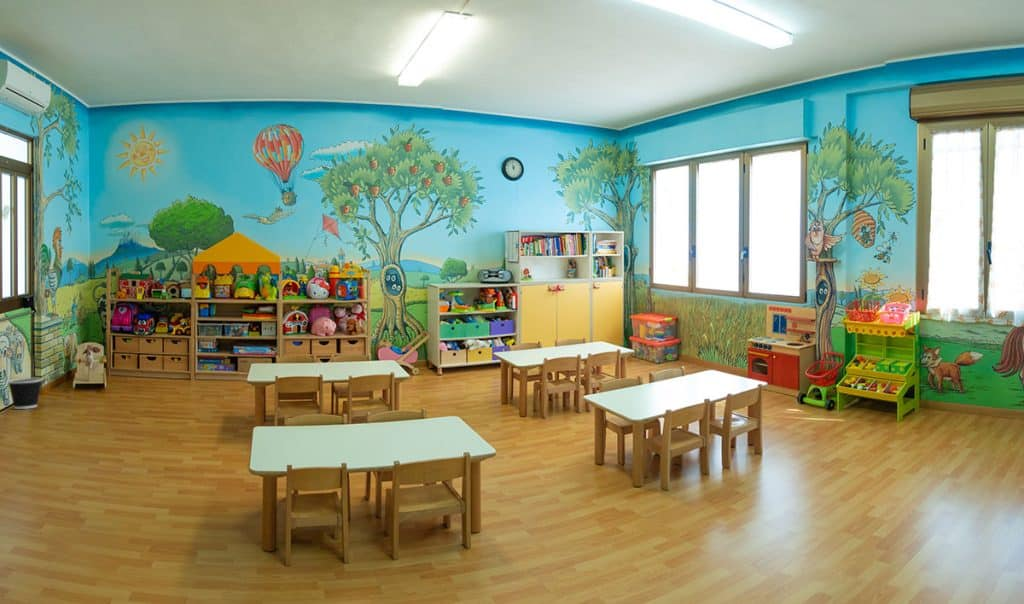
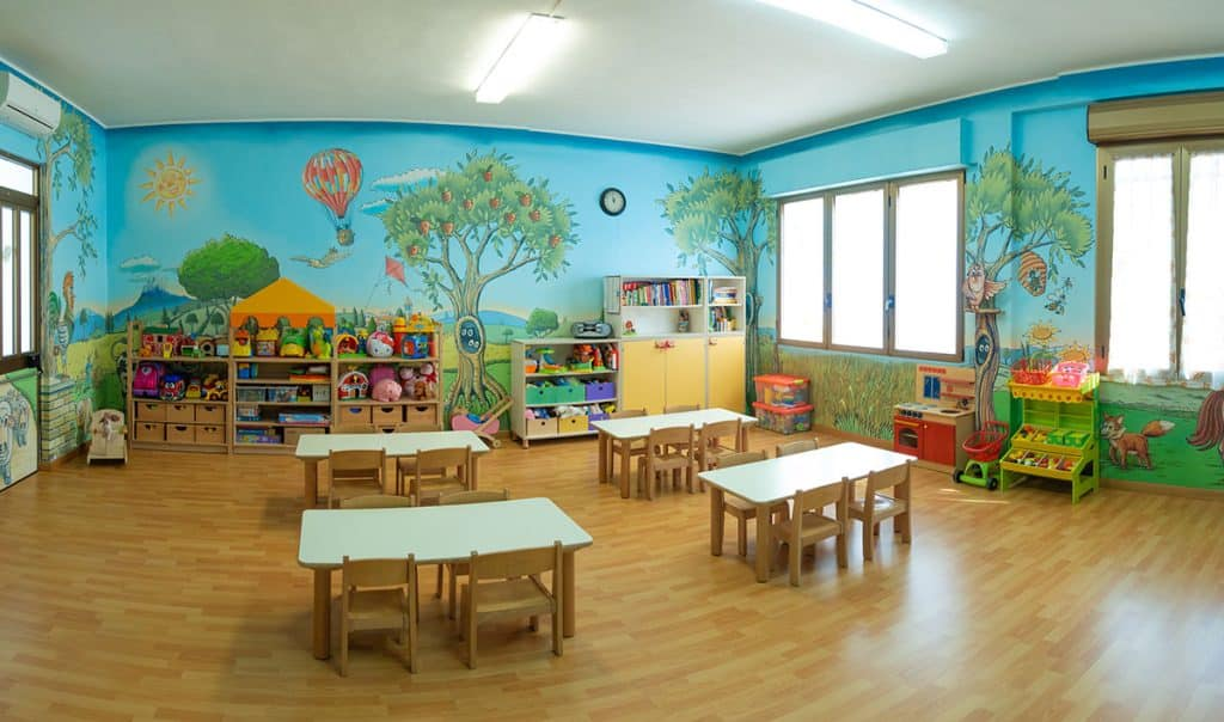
- wastebasket (25, 393)
